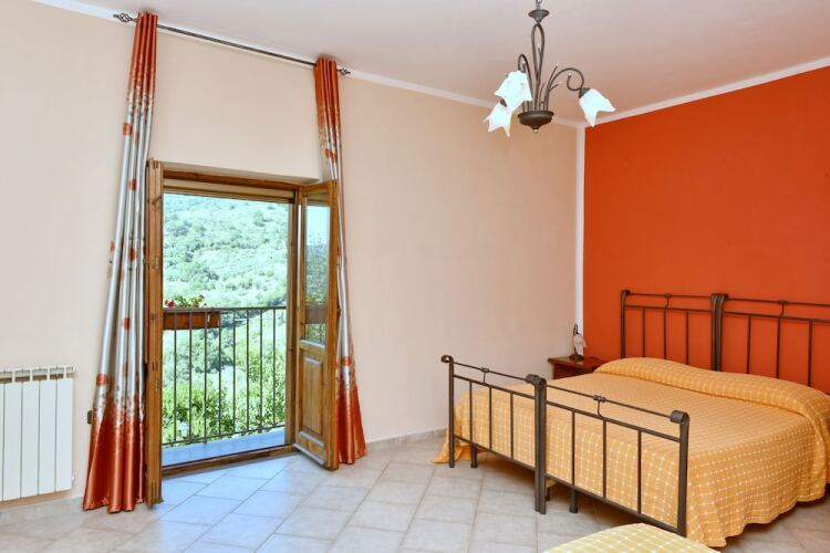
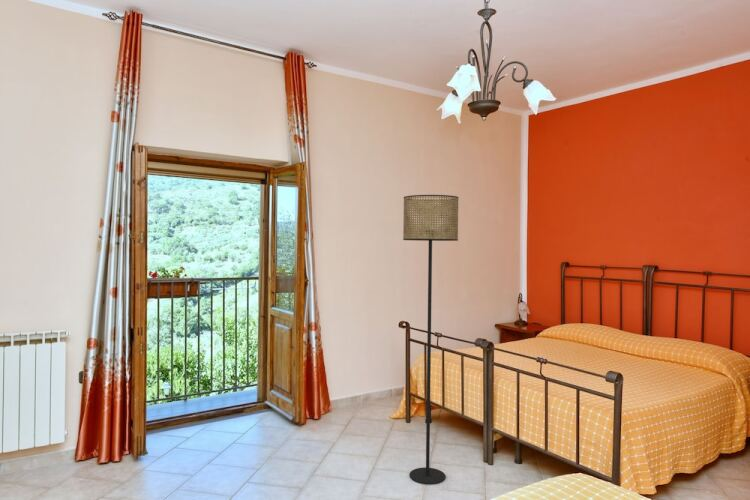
+ floor lamp (429, 337)
